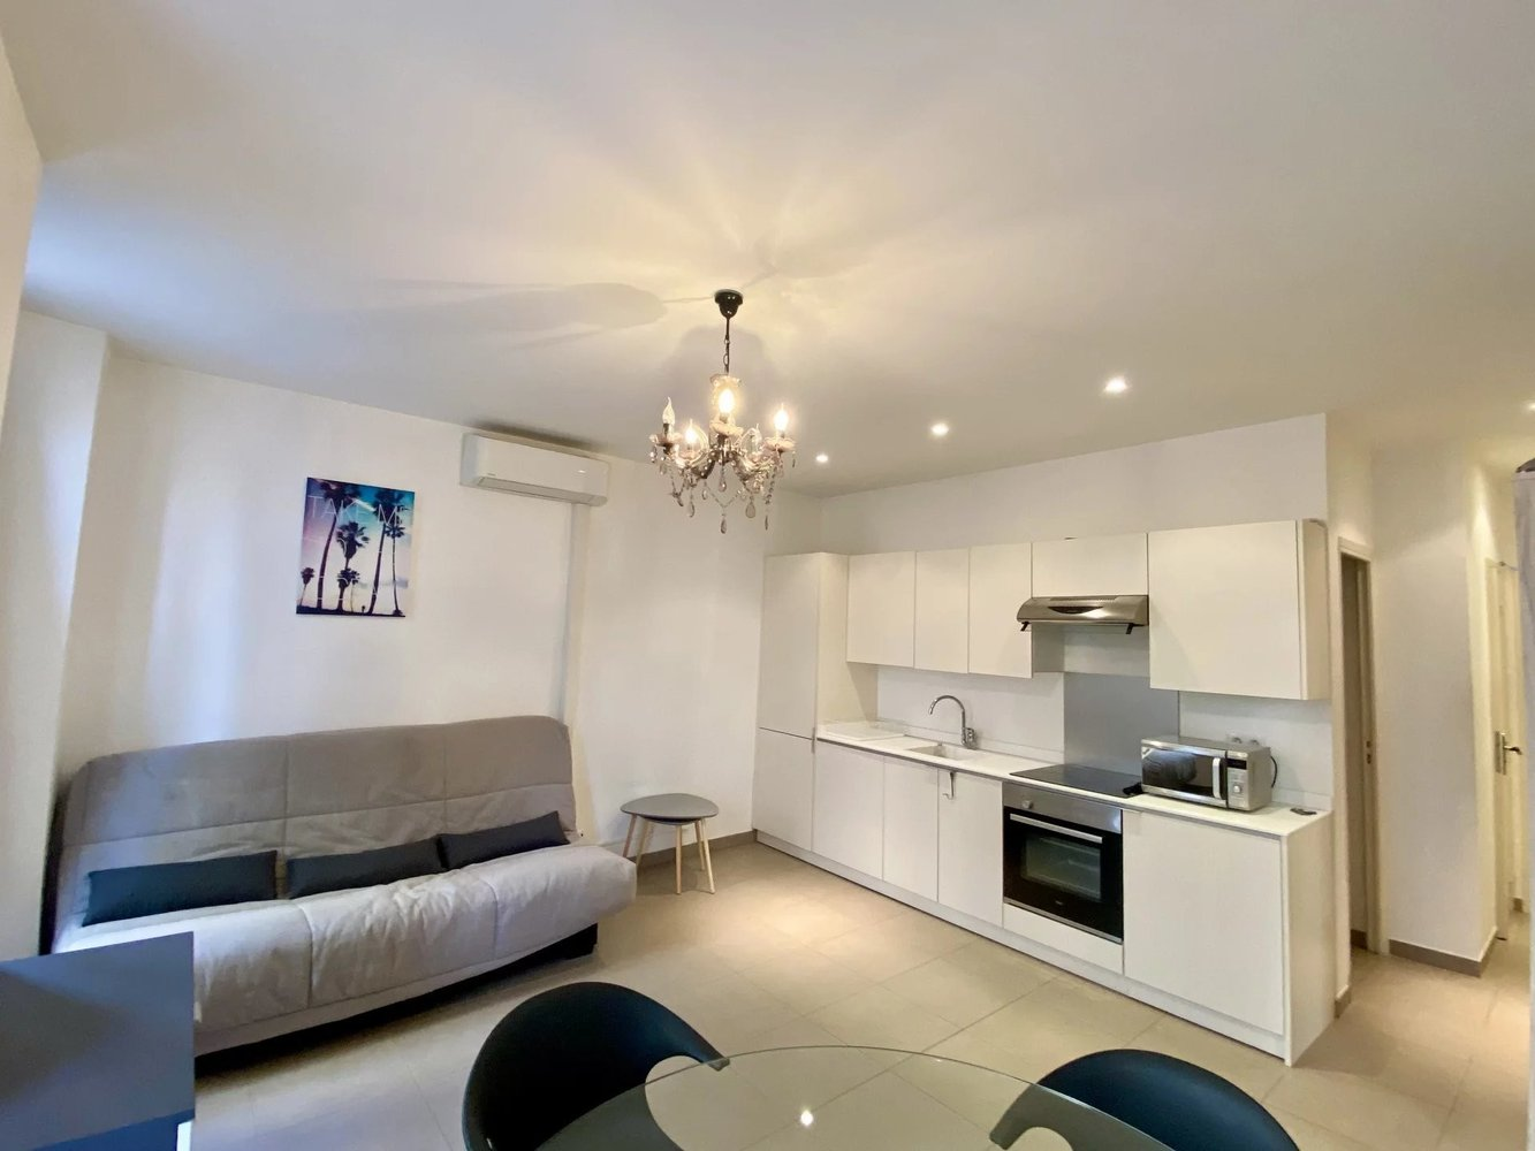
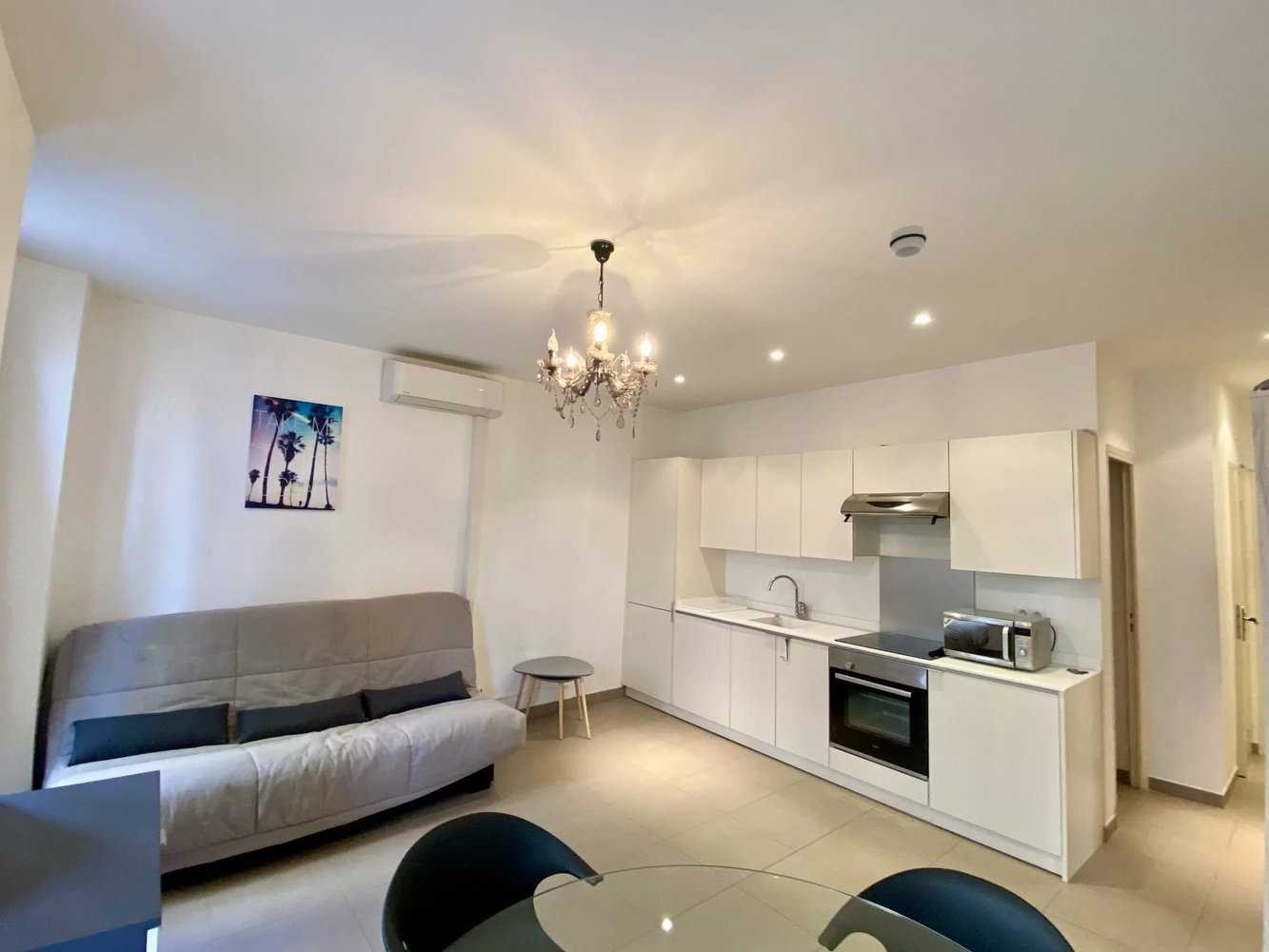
+ smoke detector (907, 242)
